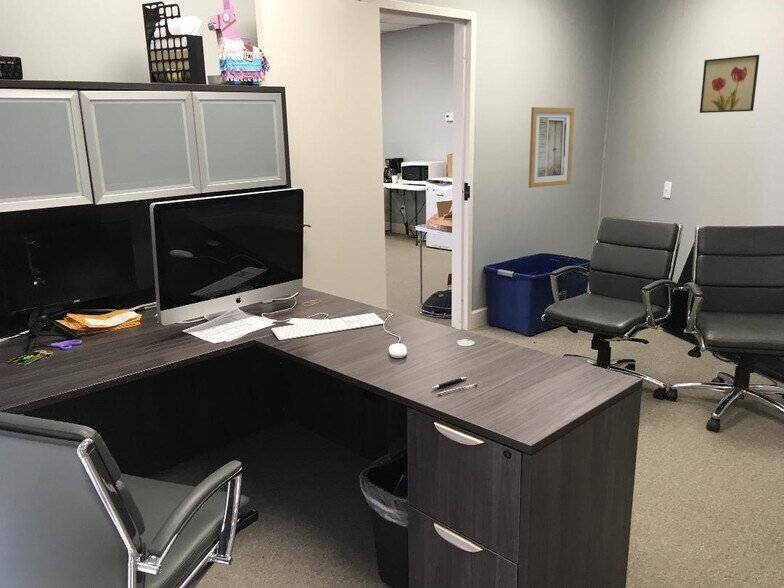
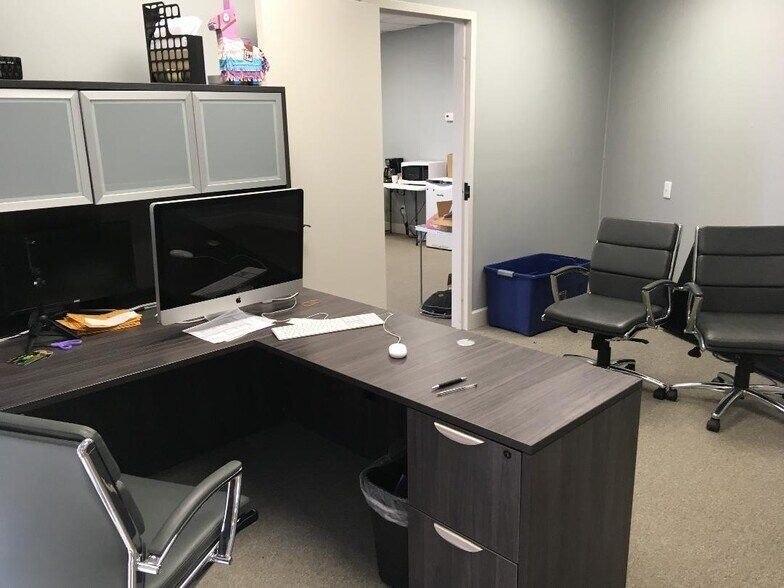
- wall art (551, 147)
- wall art (728, 85)
